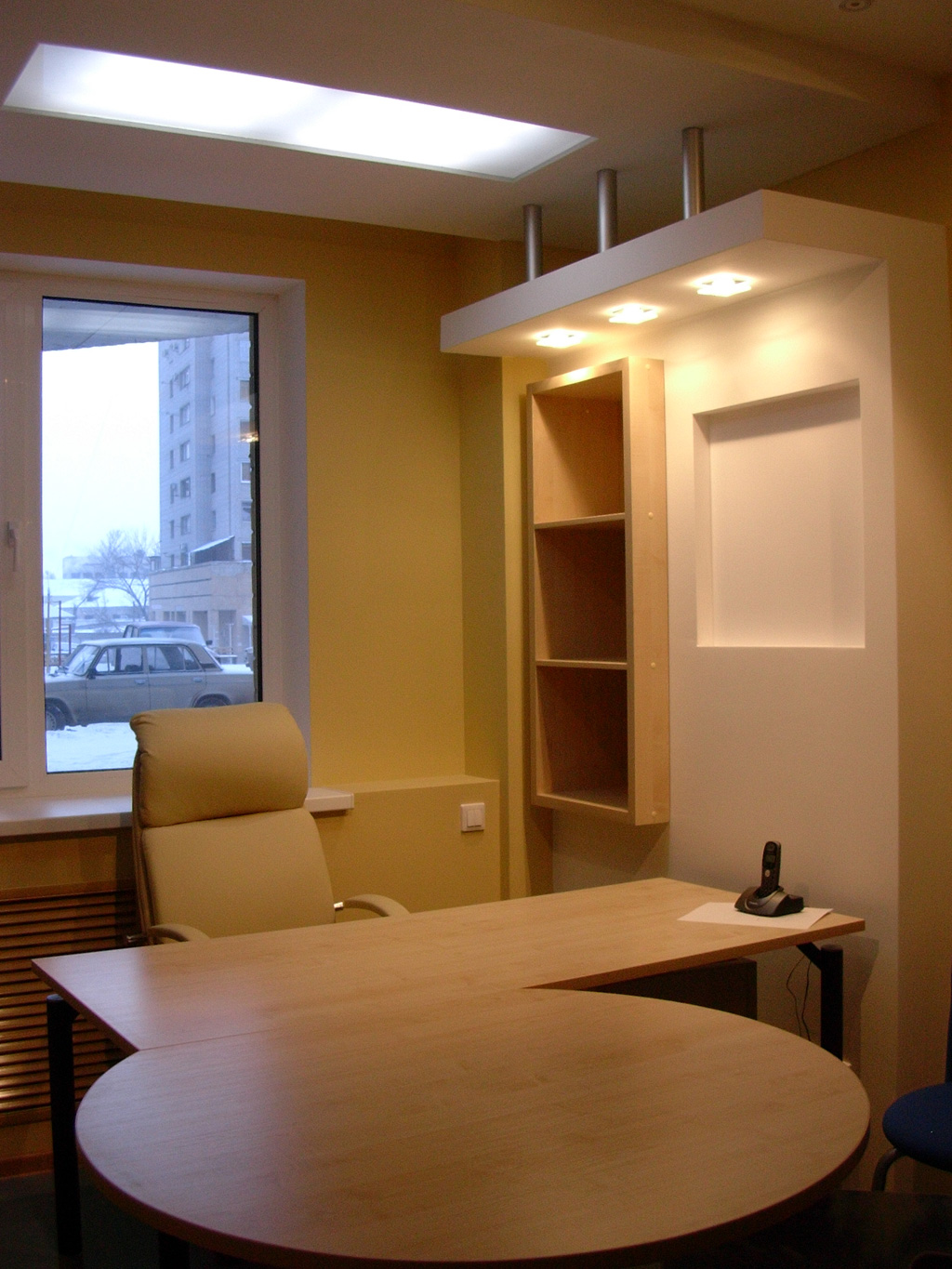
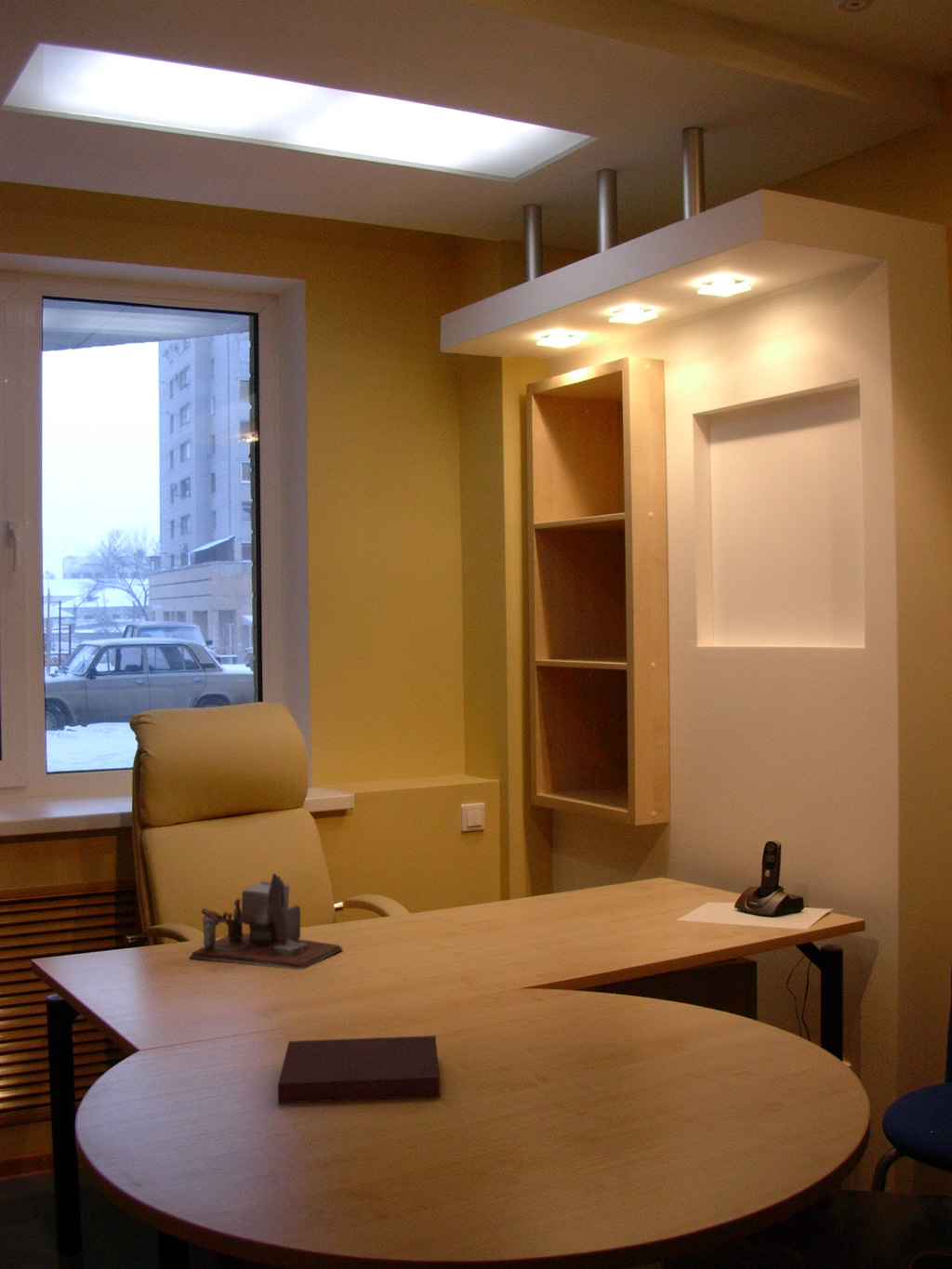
+ notebook (361, 1067)
+ desk organizer (265, 911)
